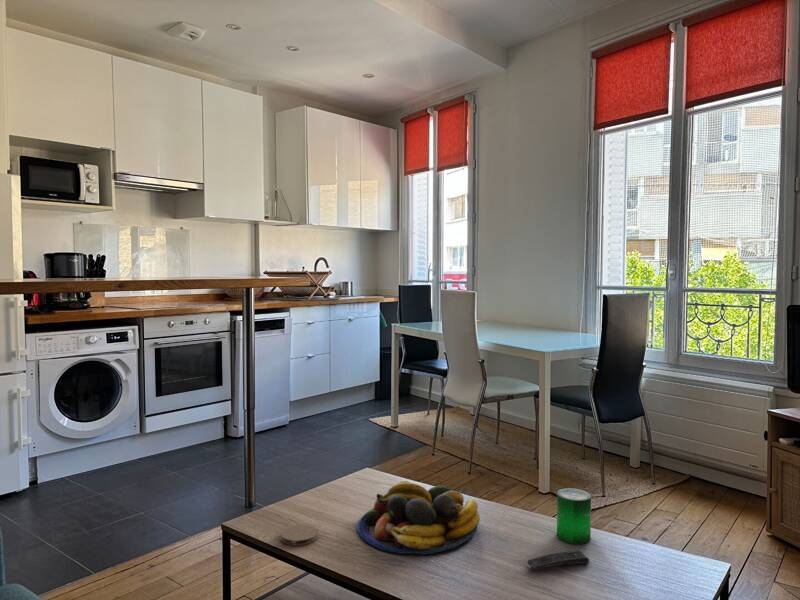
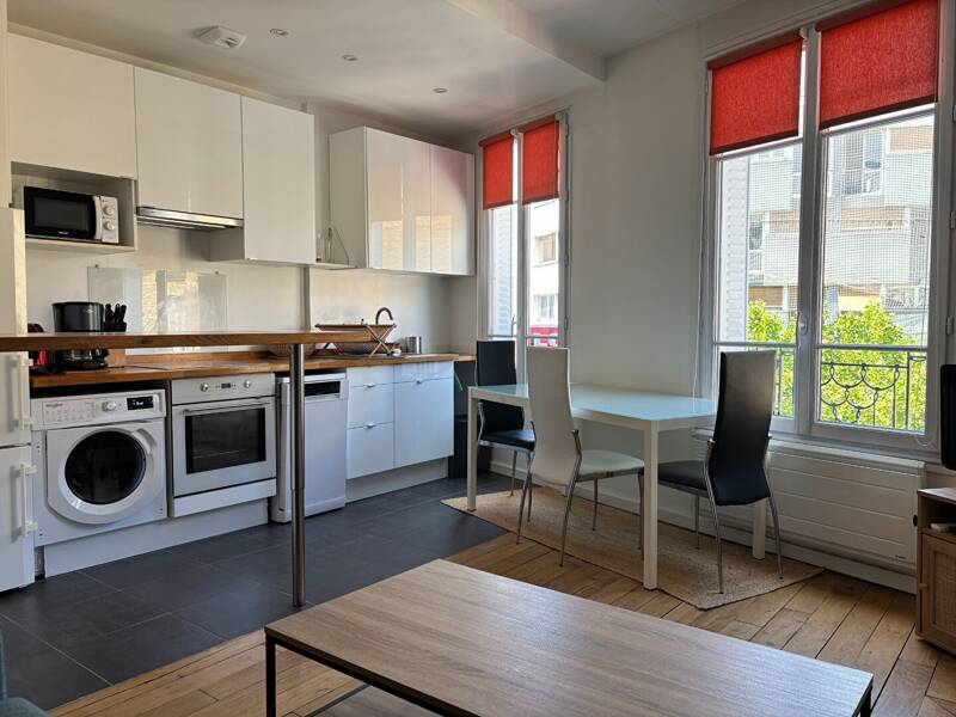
- beverage can (573, 515)
- remote control (556, 560)
- coaster (299, 534)
- fruit bowl (416, 505)
